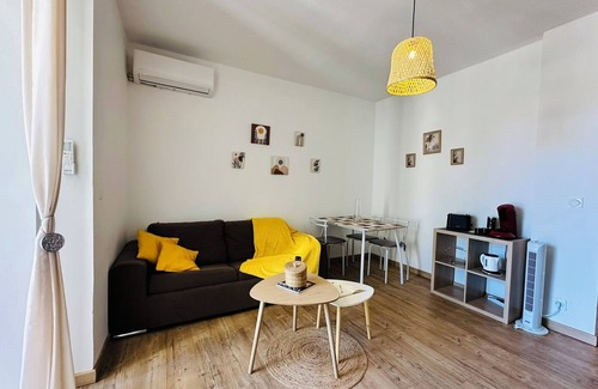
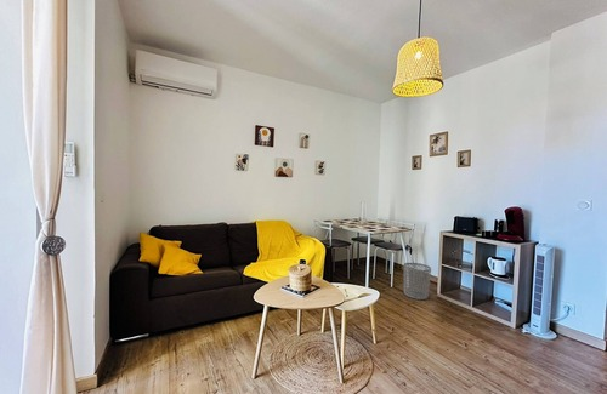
+ waste bin (416, 280)
